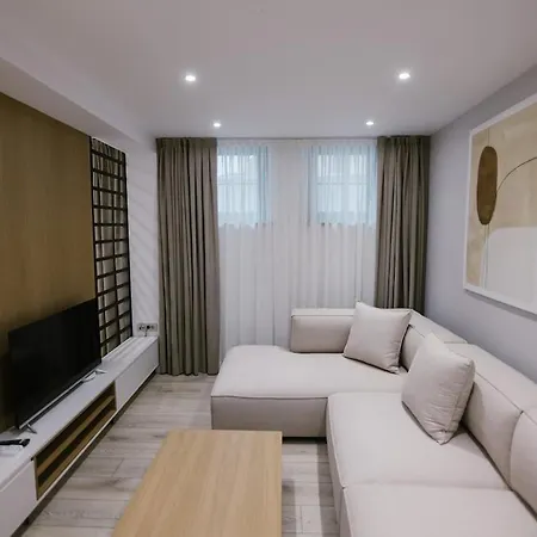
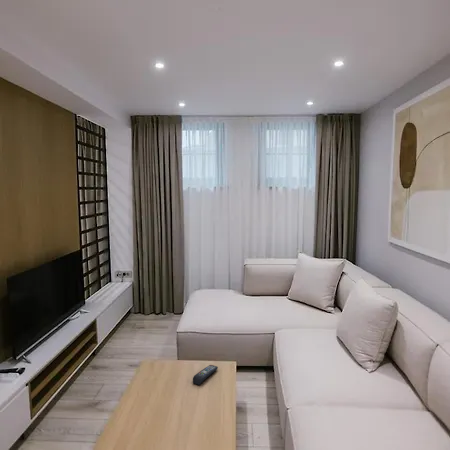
+ remote control (205, 373)
